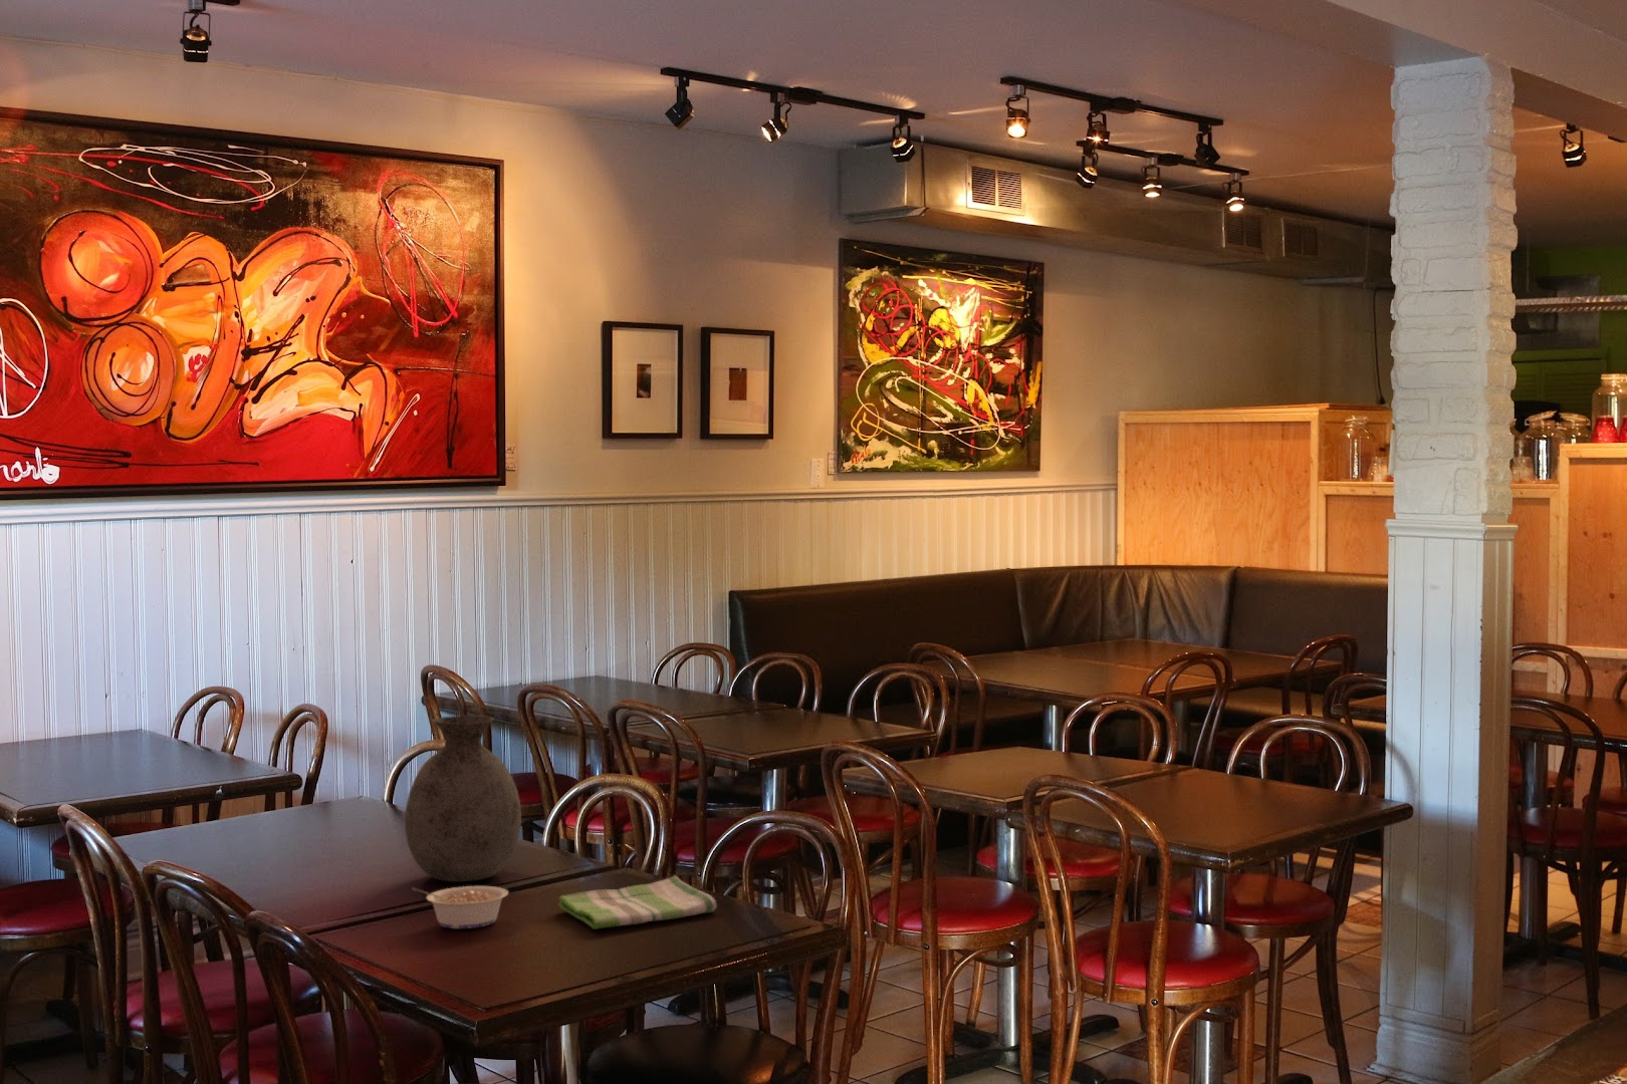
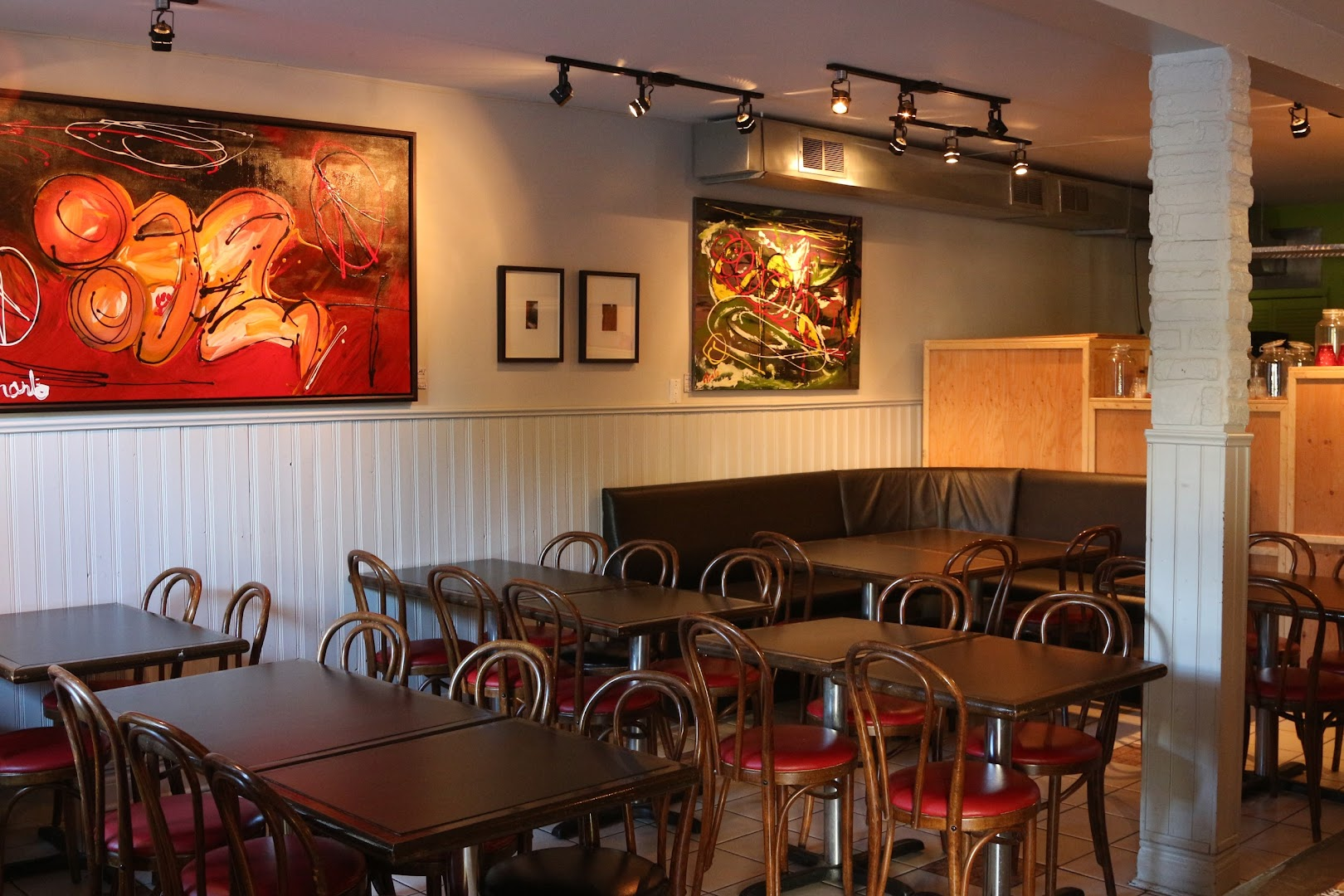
- vase (462, 798)
- legume (464, 905)
- dish towel (637, 901)
